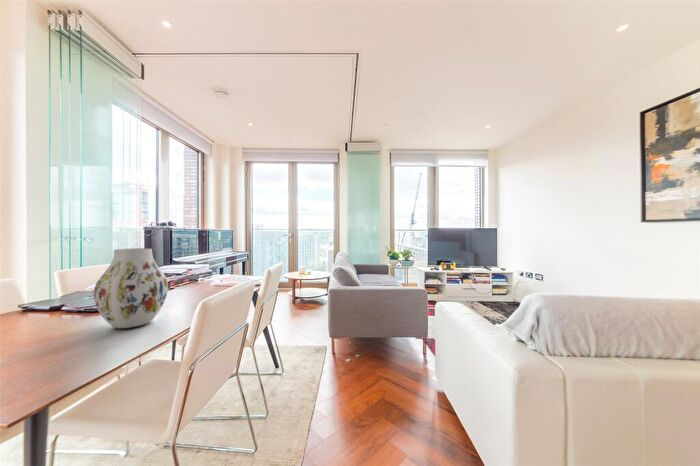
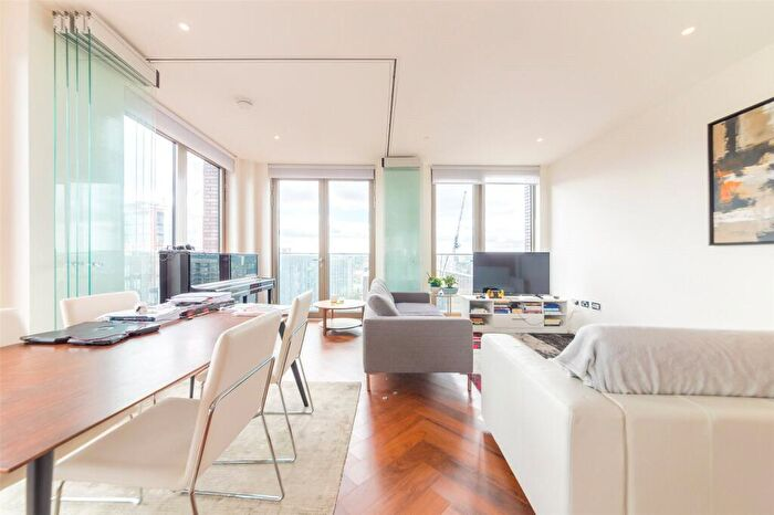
- vase (133, 286)
